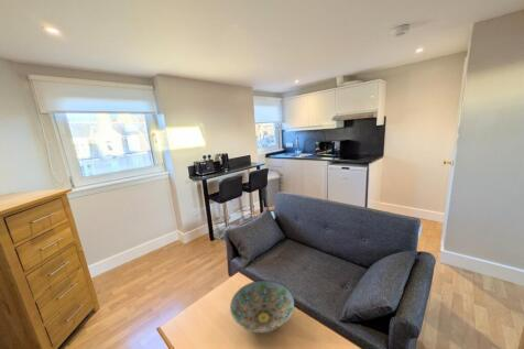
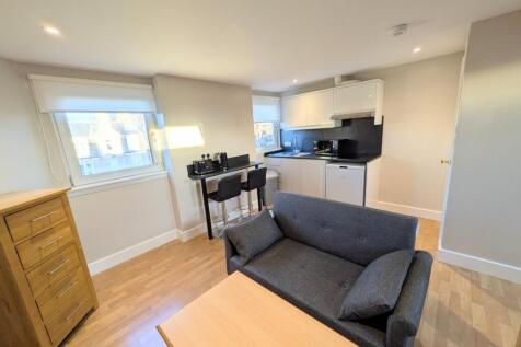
- decorative bowl (262, 309)
